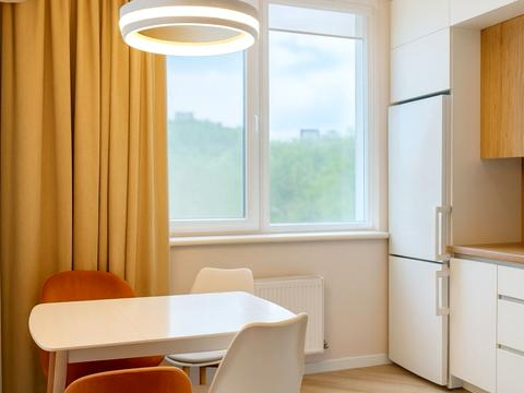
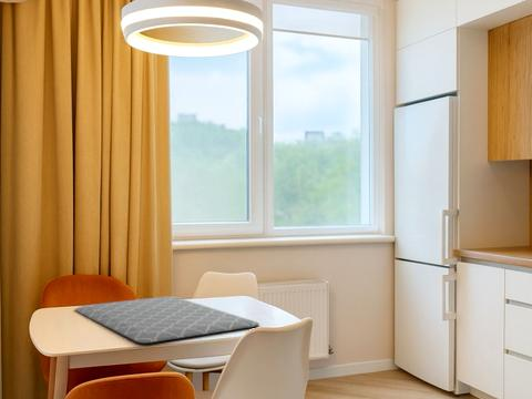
+ placemat (161, 314)
